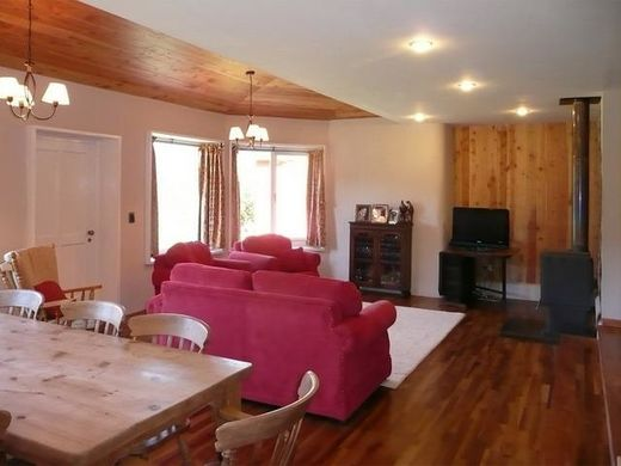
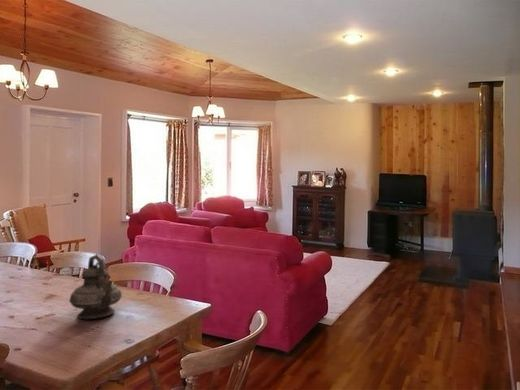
+ teapot (98, 286)
